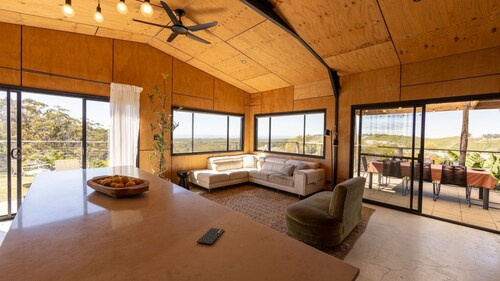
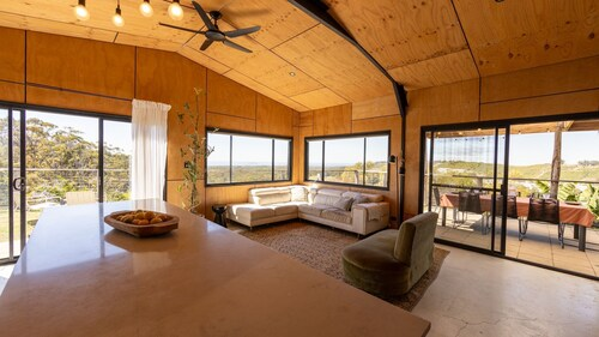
- smartphone (211, 235)
